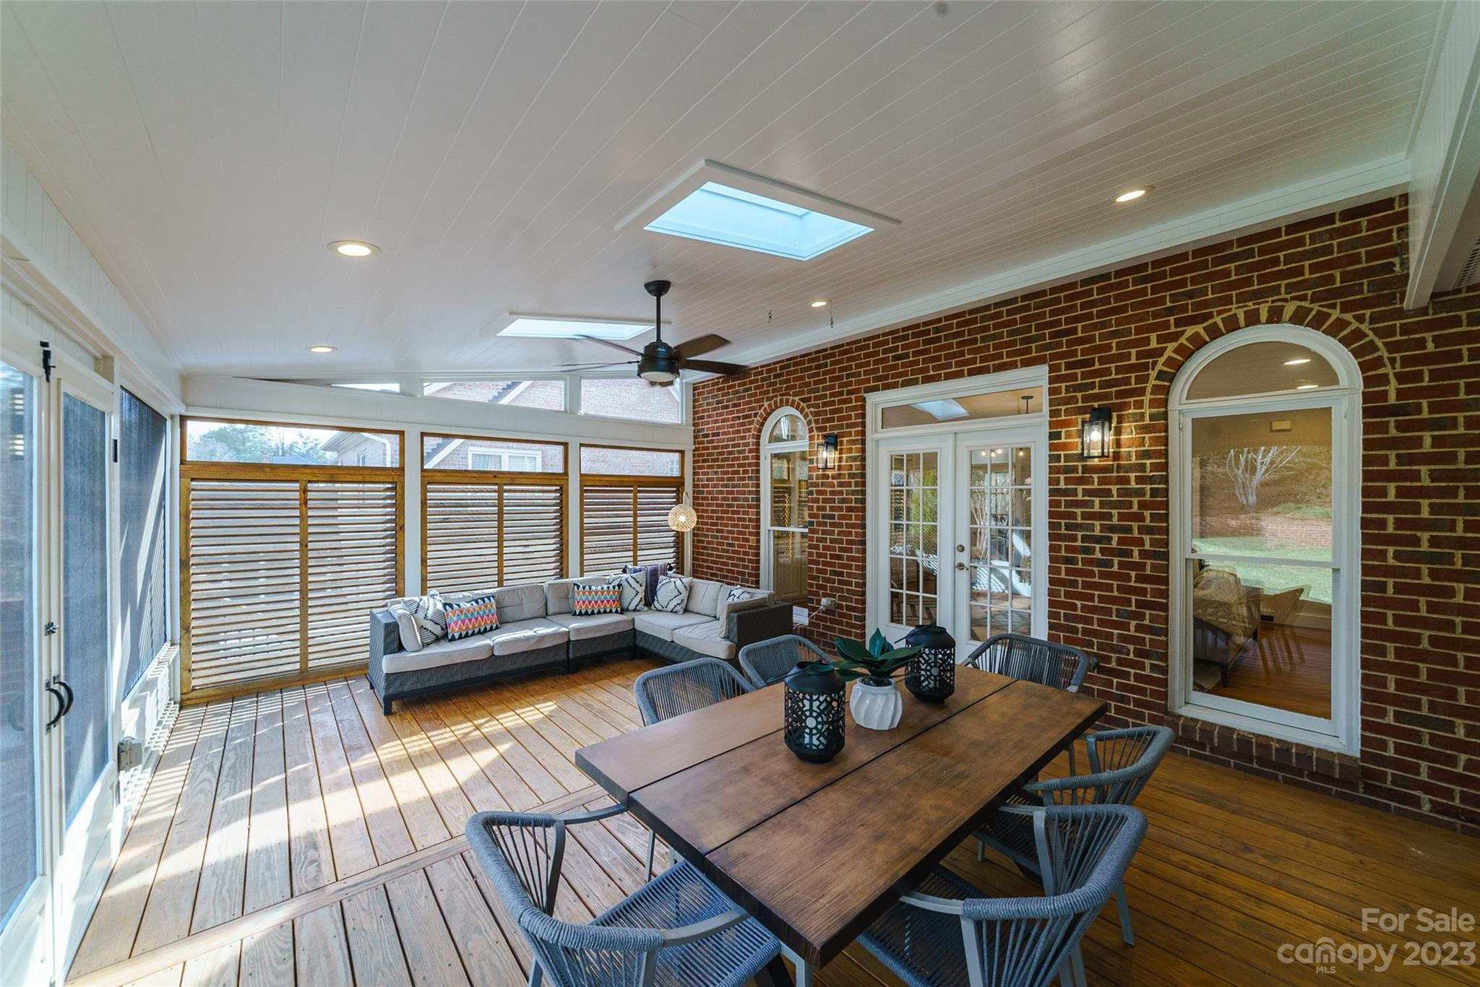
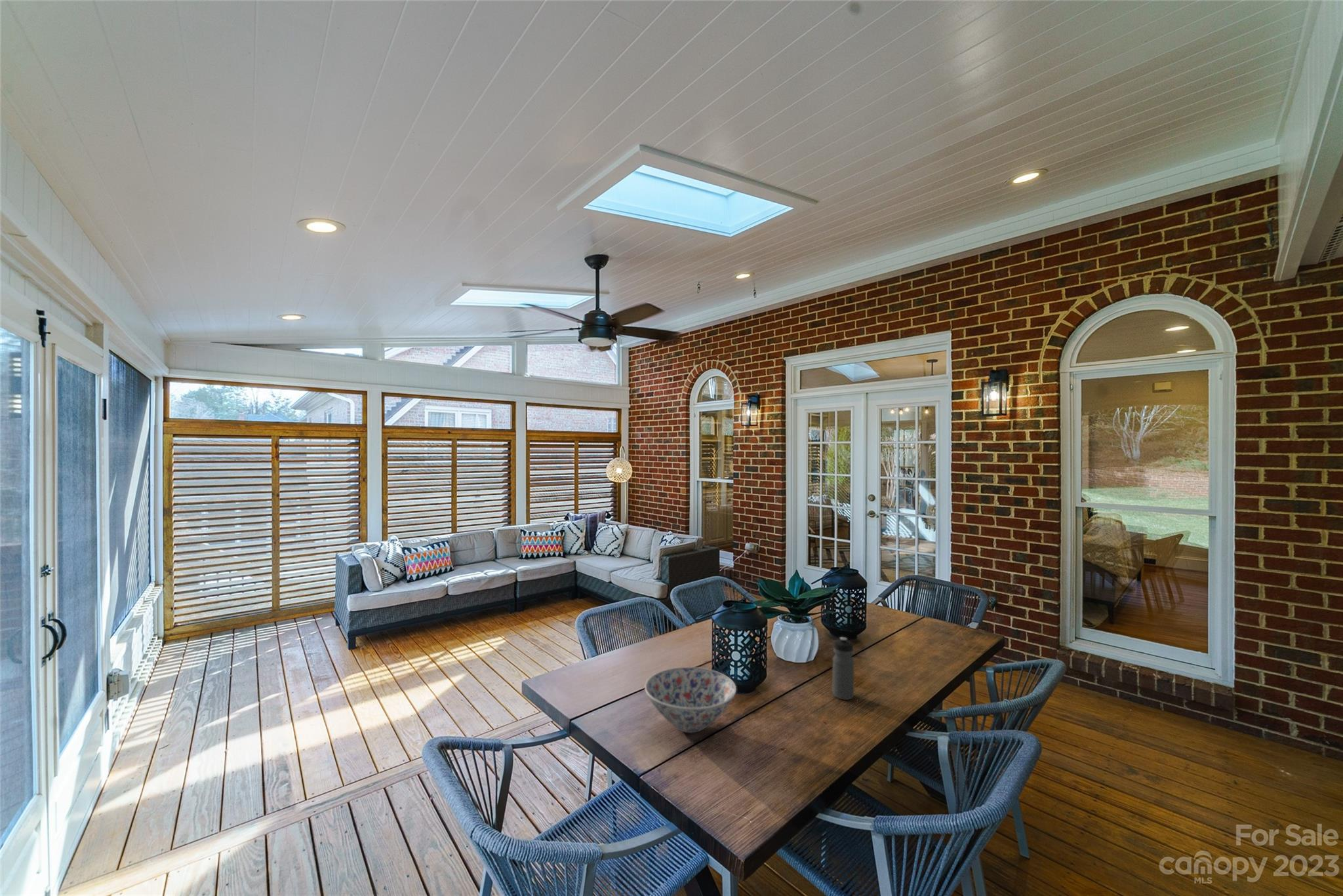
+ bowl (690, 706)
+ water bottle (843, 667)
